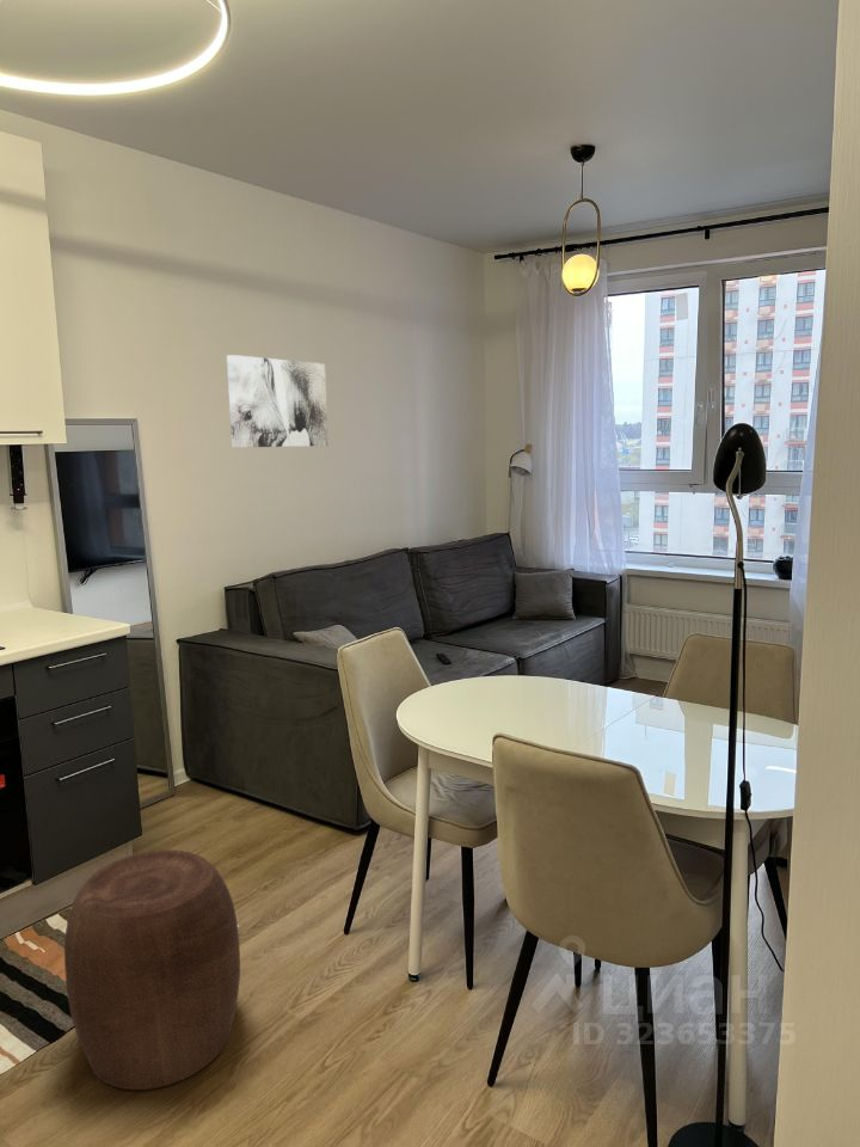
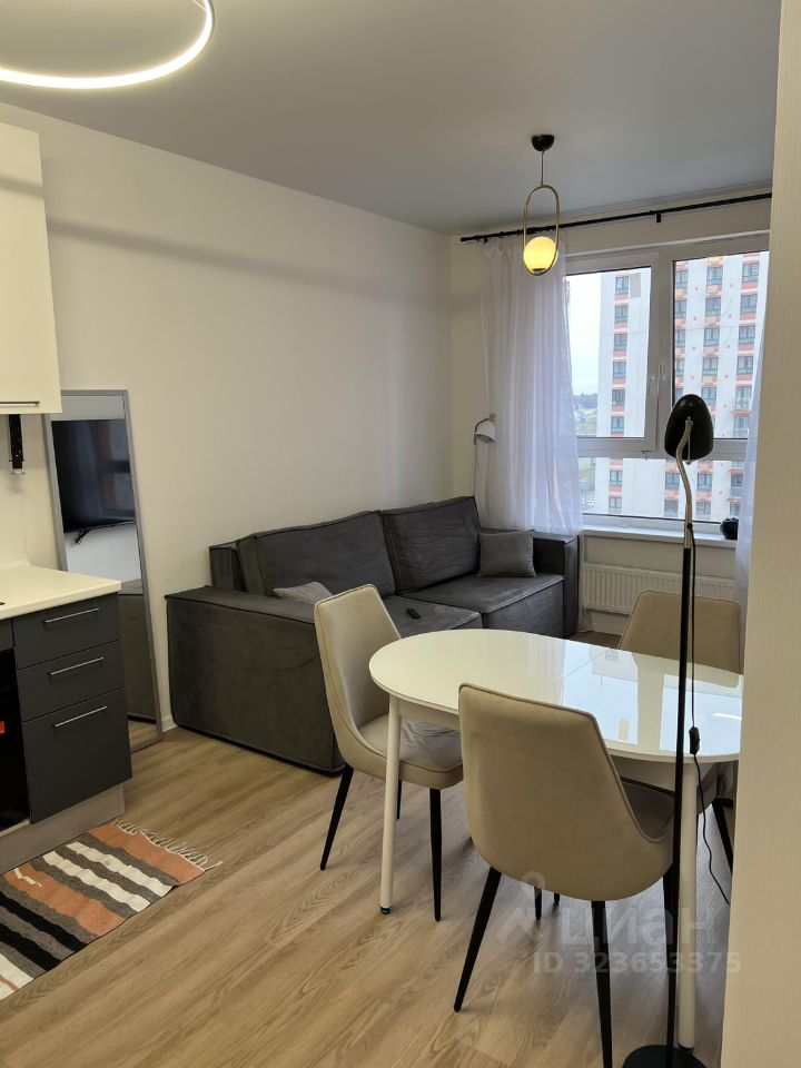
- wall art (281, 403)
- stool (155, 958)
